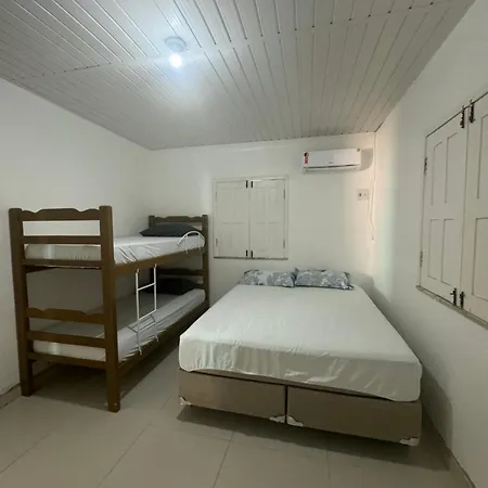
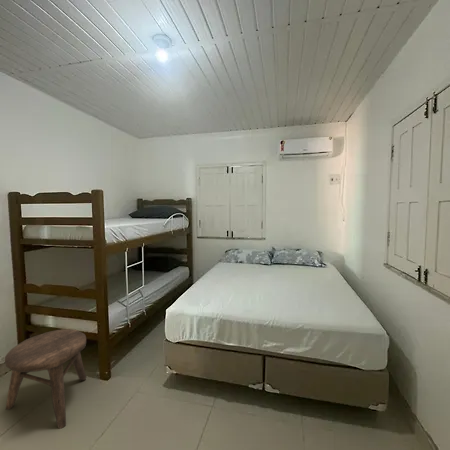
+ stool (53, 371)
